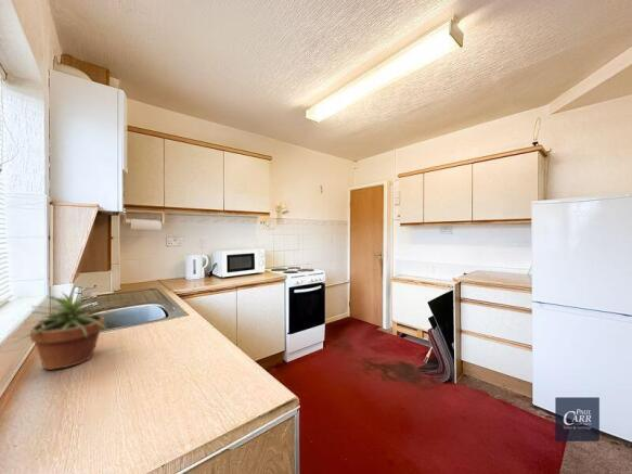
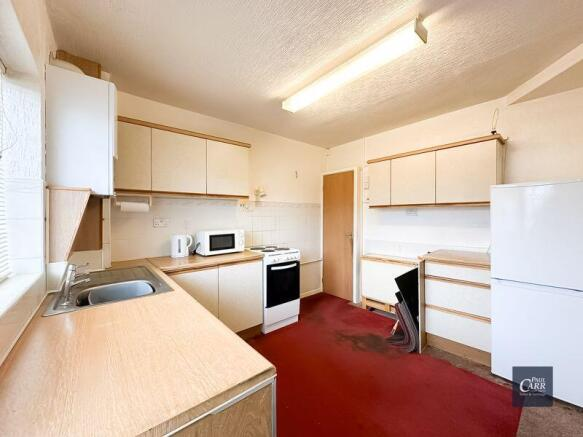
- potted plant (72, 325)
